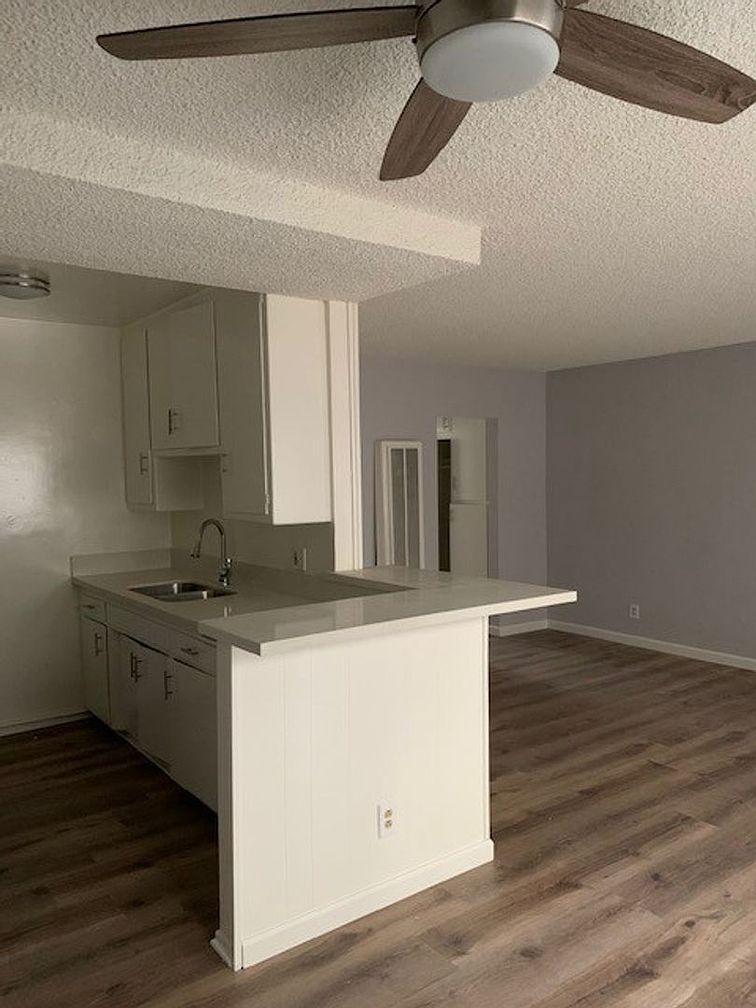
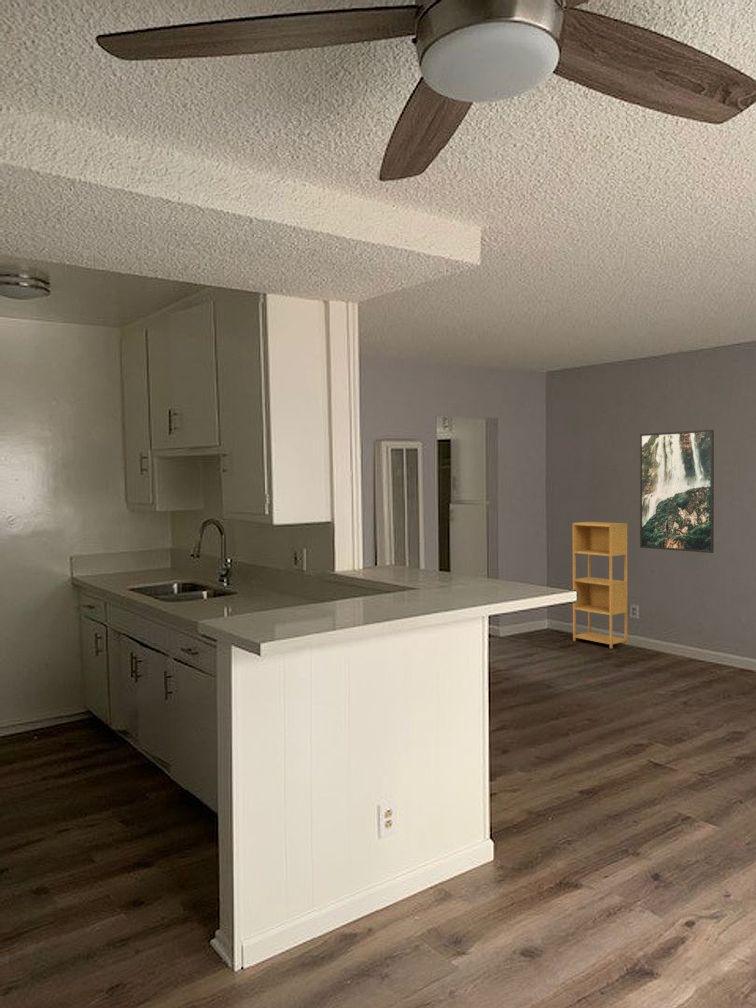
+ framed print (675, 491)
+ shelving unit (599, 583)
